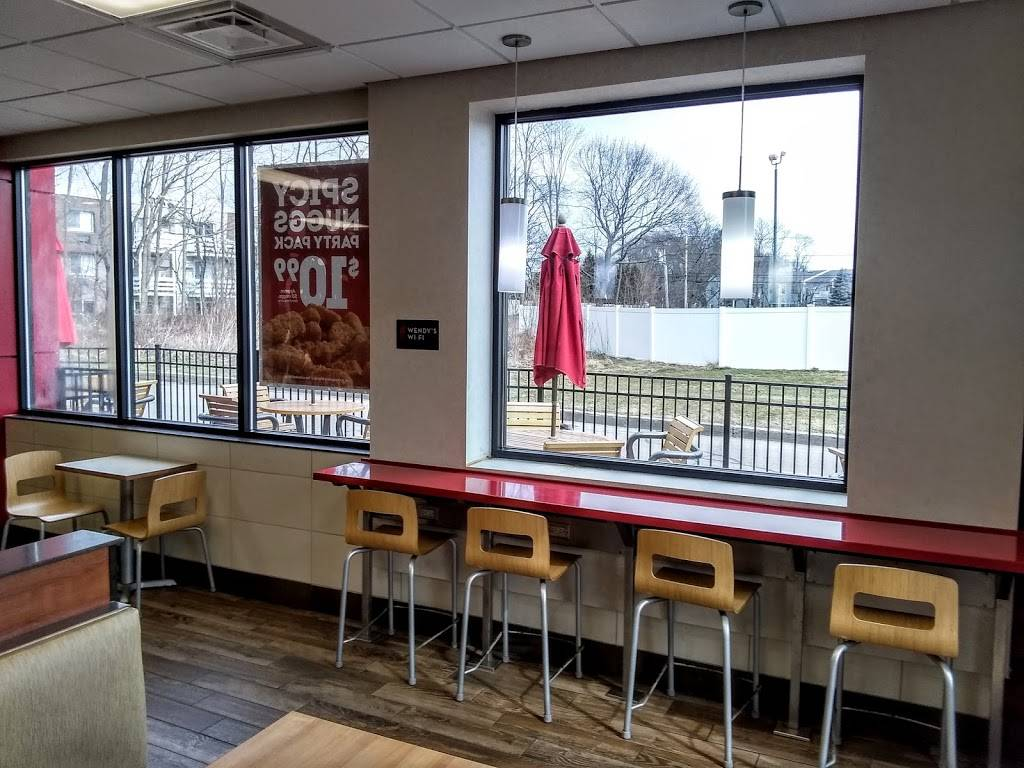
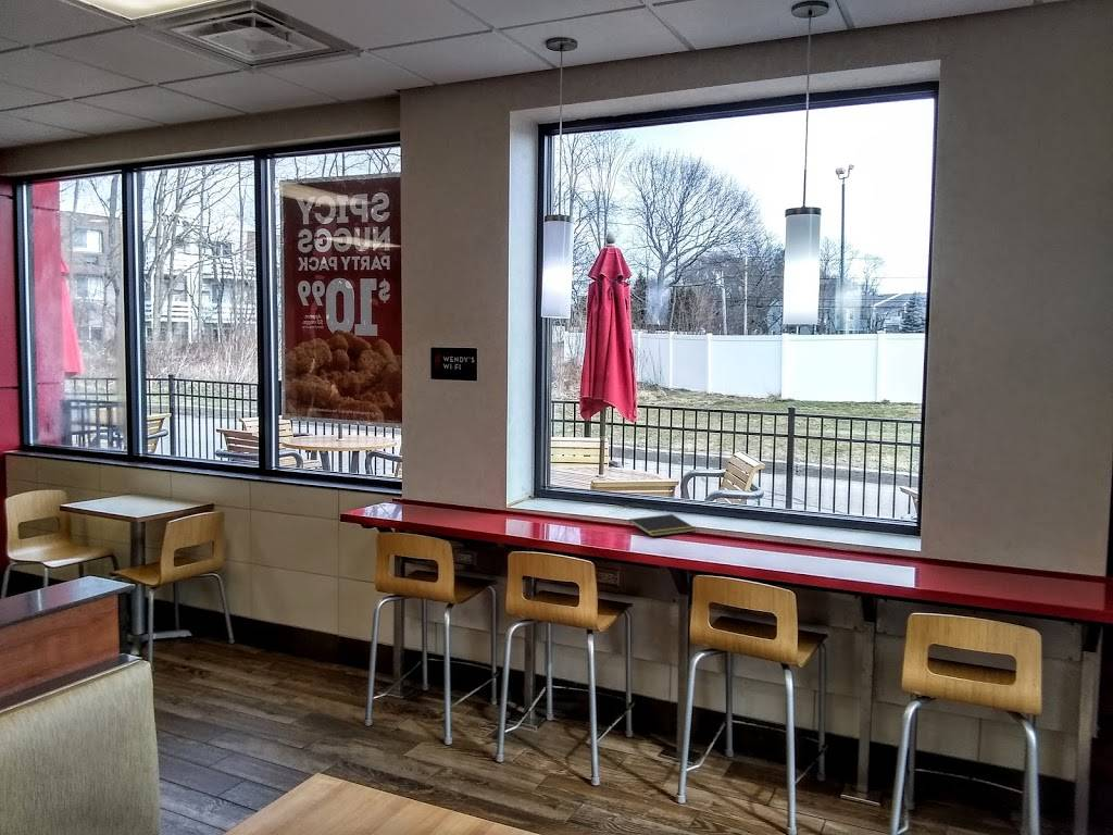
+ notepad (662, 524)
